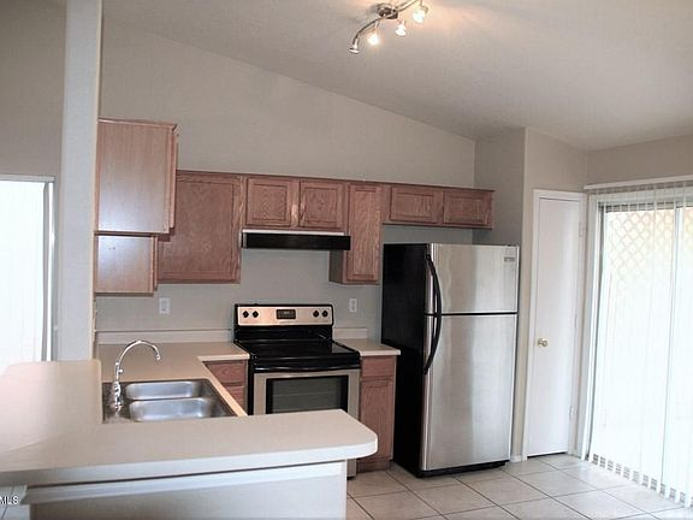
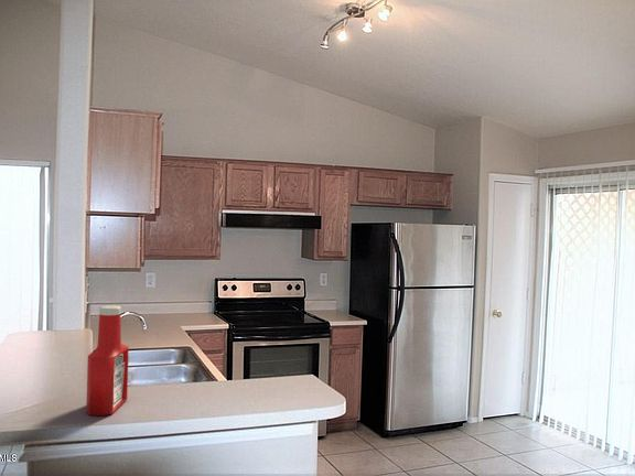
+ soap bottle (108, 356)
